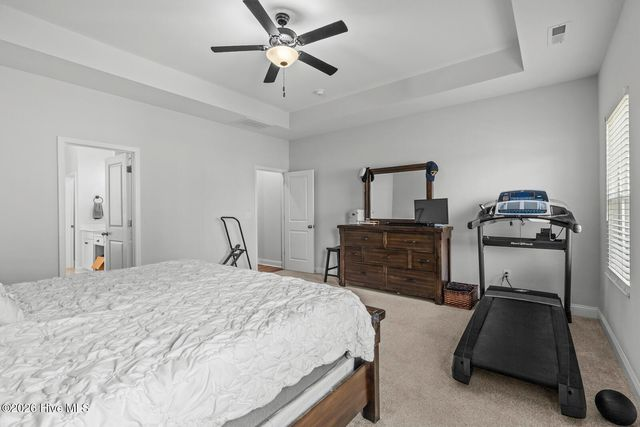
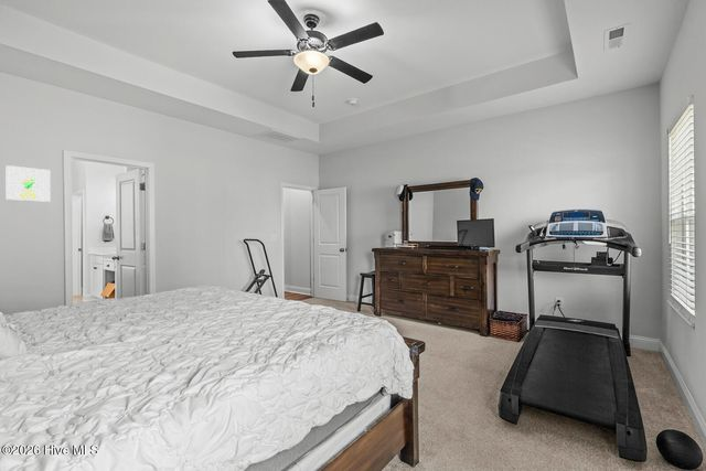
+ wall art (29, 184)
